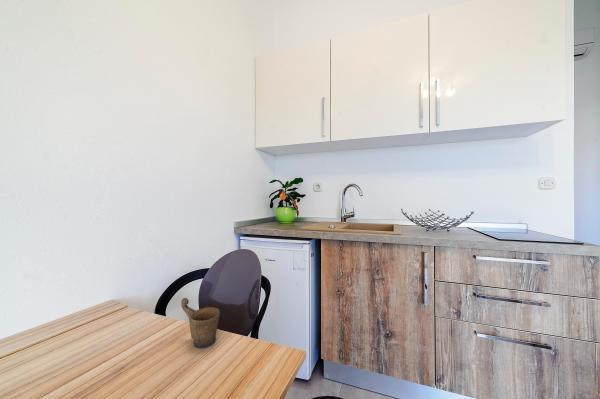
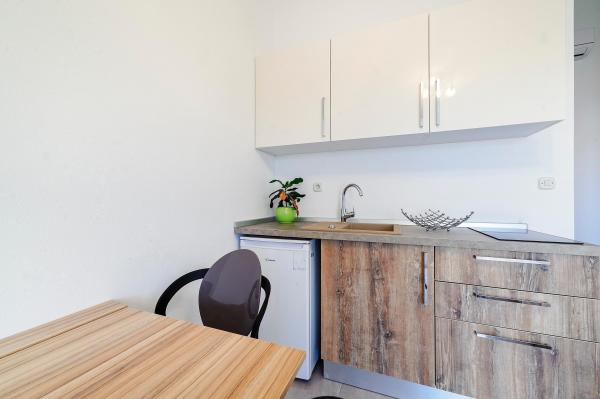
- mug (198, 320)
